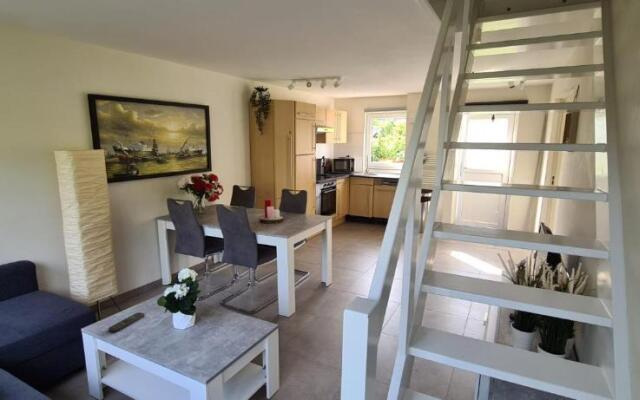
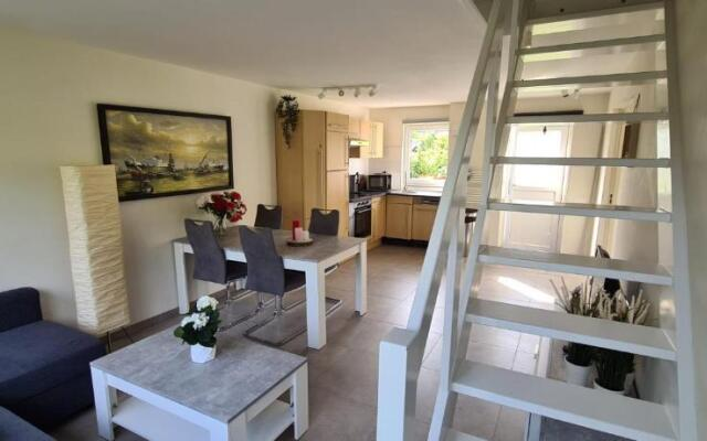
- remote control (127, 321)
